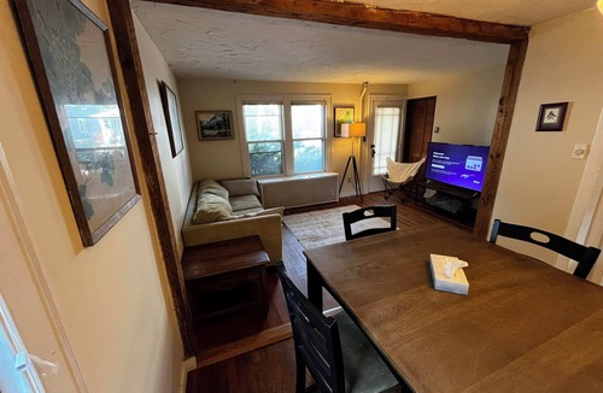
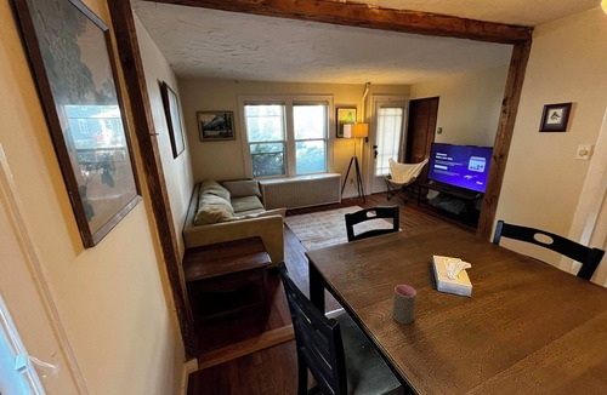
+ cup (403, 303)
